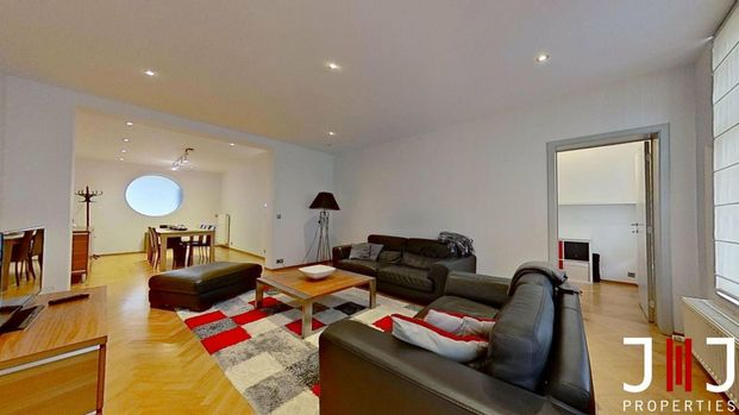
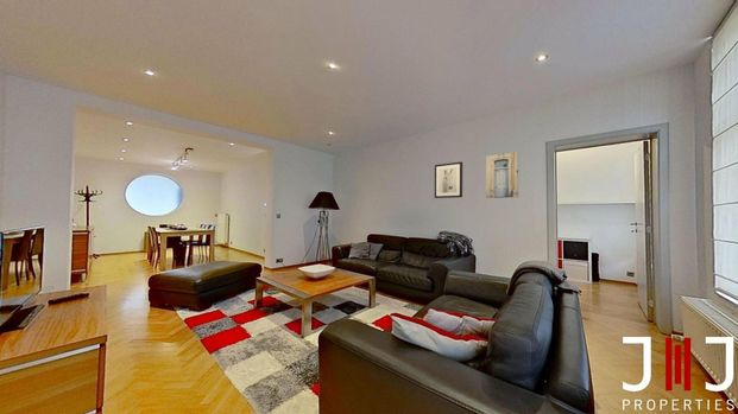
+ wall art (448, 180)
+ wall art (502, 176)
